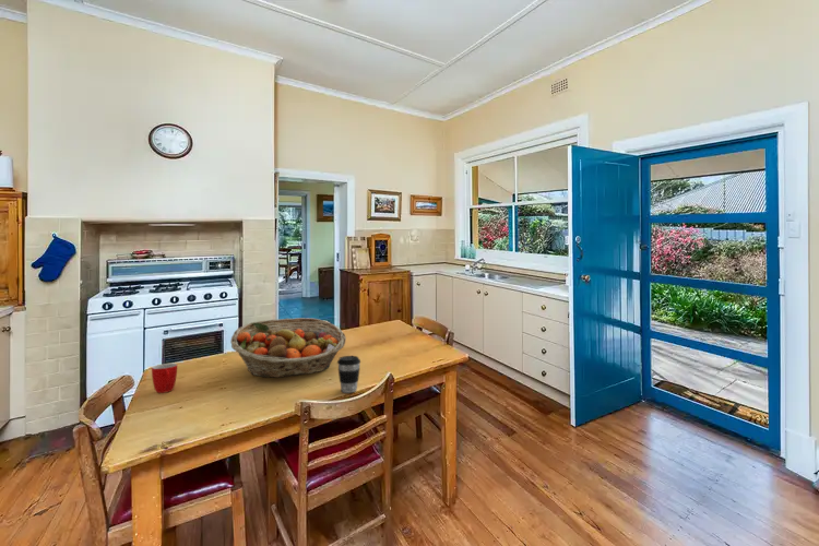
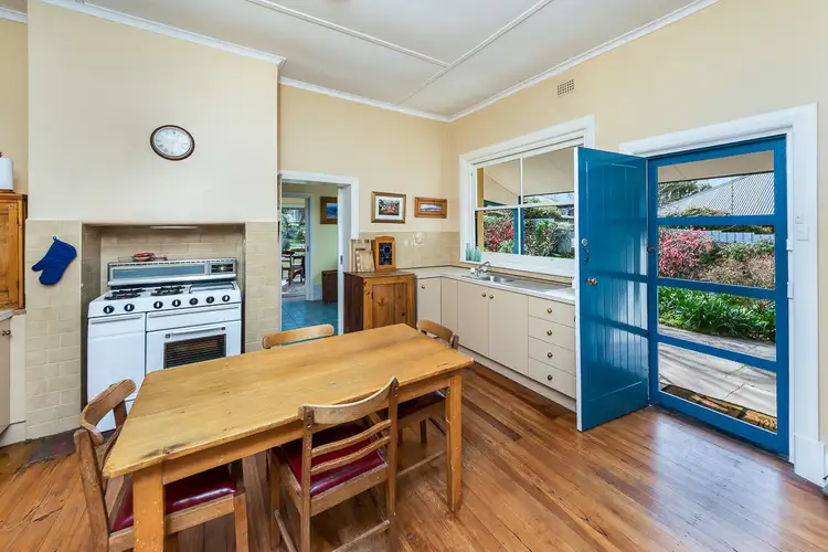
- coffee cup (348, 373)
- fruit basket (290, 345)
- mug (165, 379)
